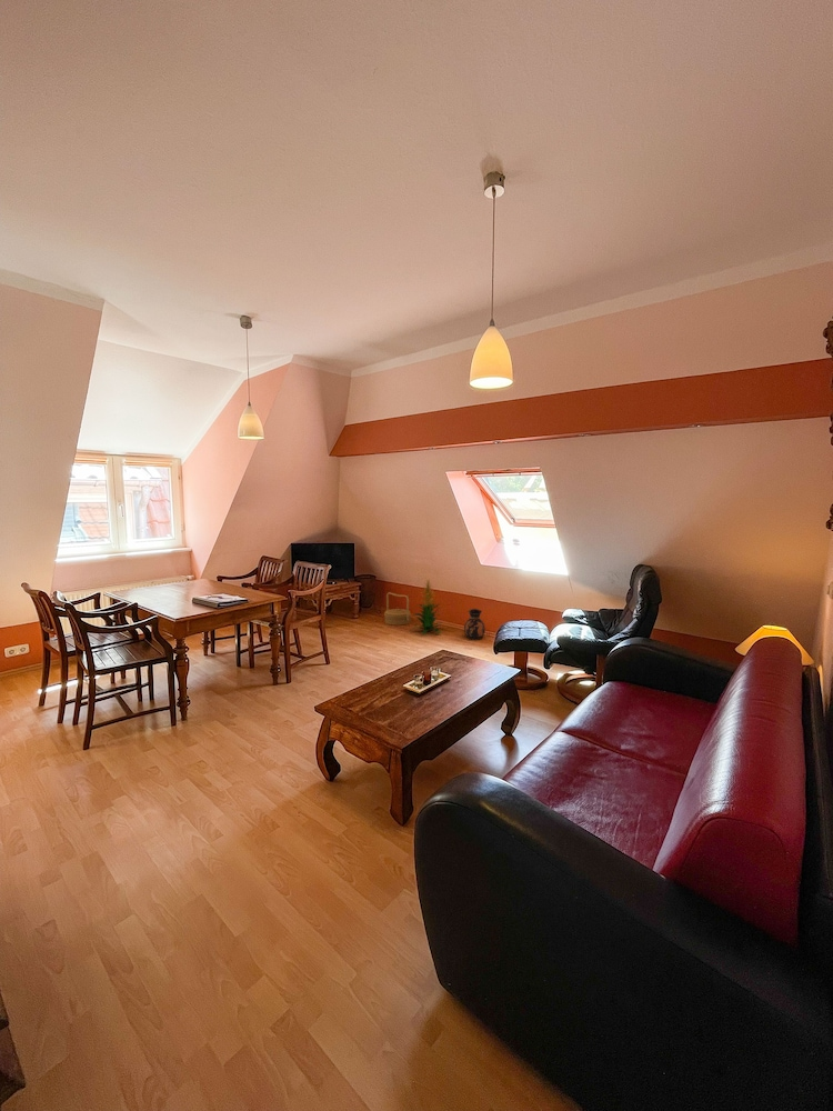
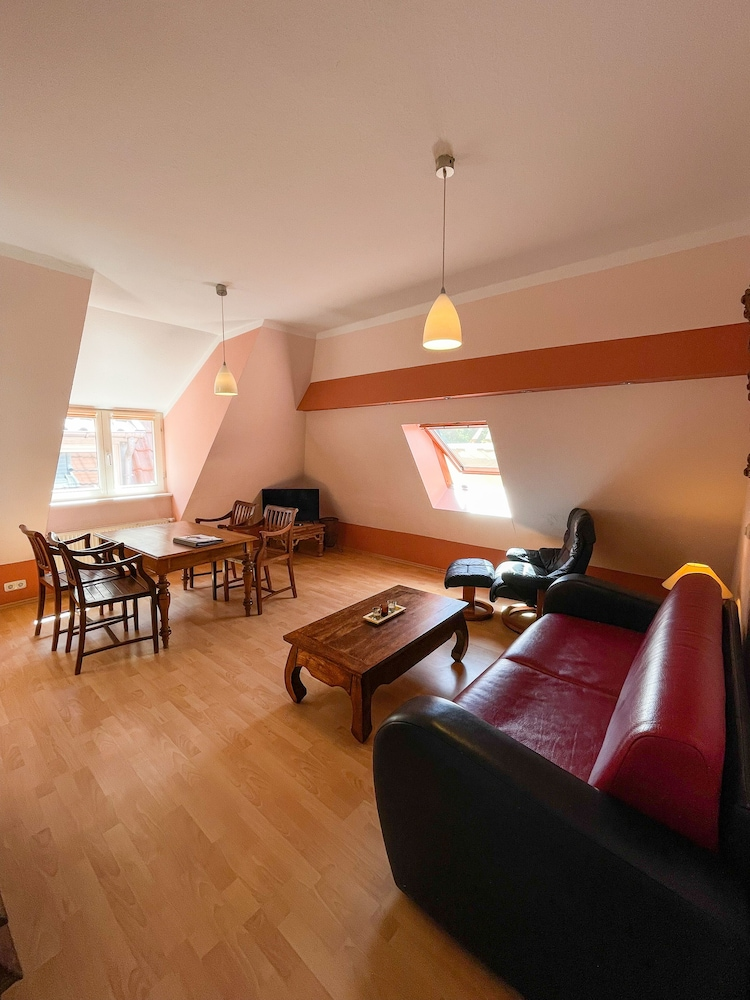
- basket (397, 608)
- indoor plant (428, 604)
- ceramic jug (474, 623)
